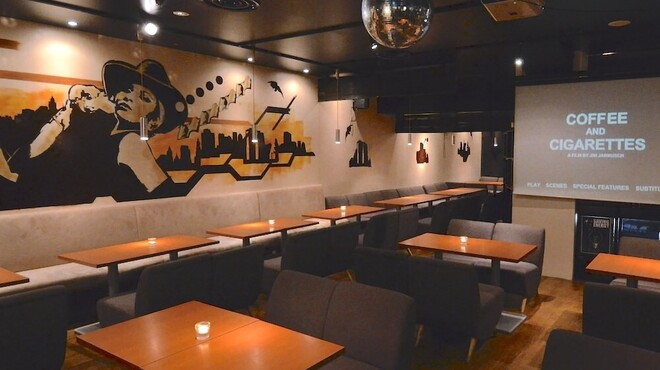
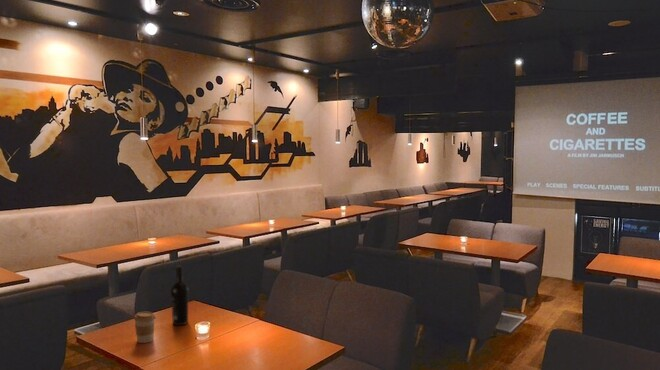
+ coffee cup (145, 326)
+ wine bottle (179, 294)
